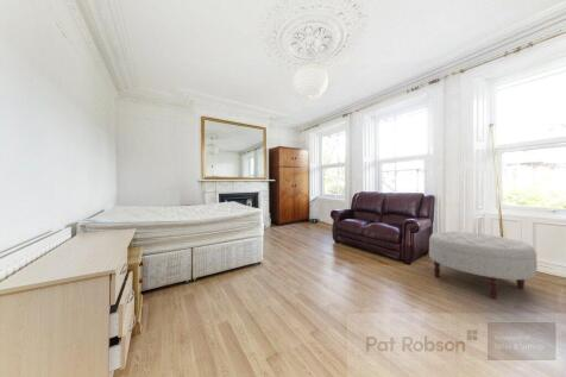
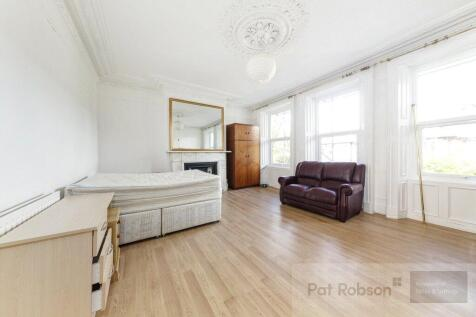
- ottoman (476, 259)
